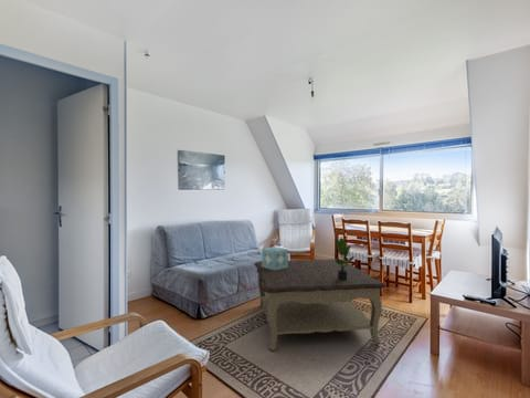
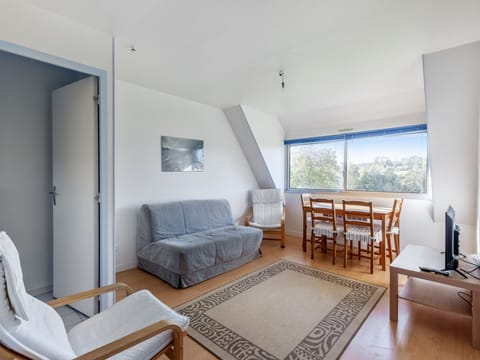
- potted plant (341, 259)
- decorative box (274, 256)
- coffee table (310, 296)
